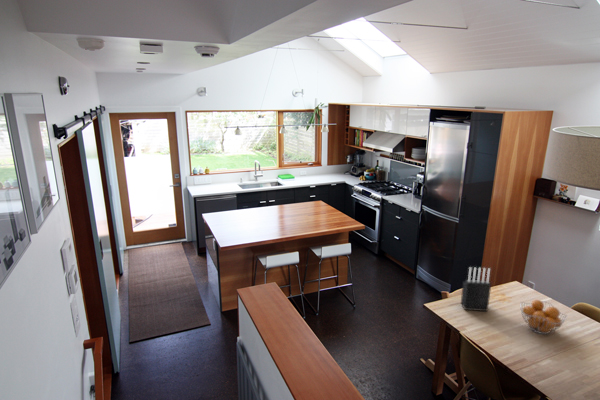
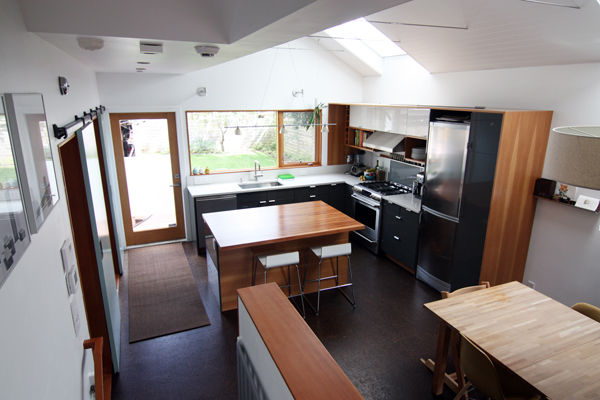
- knife block (475, 286)
- fruit basket (541, 316)
